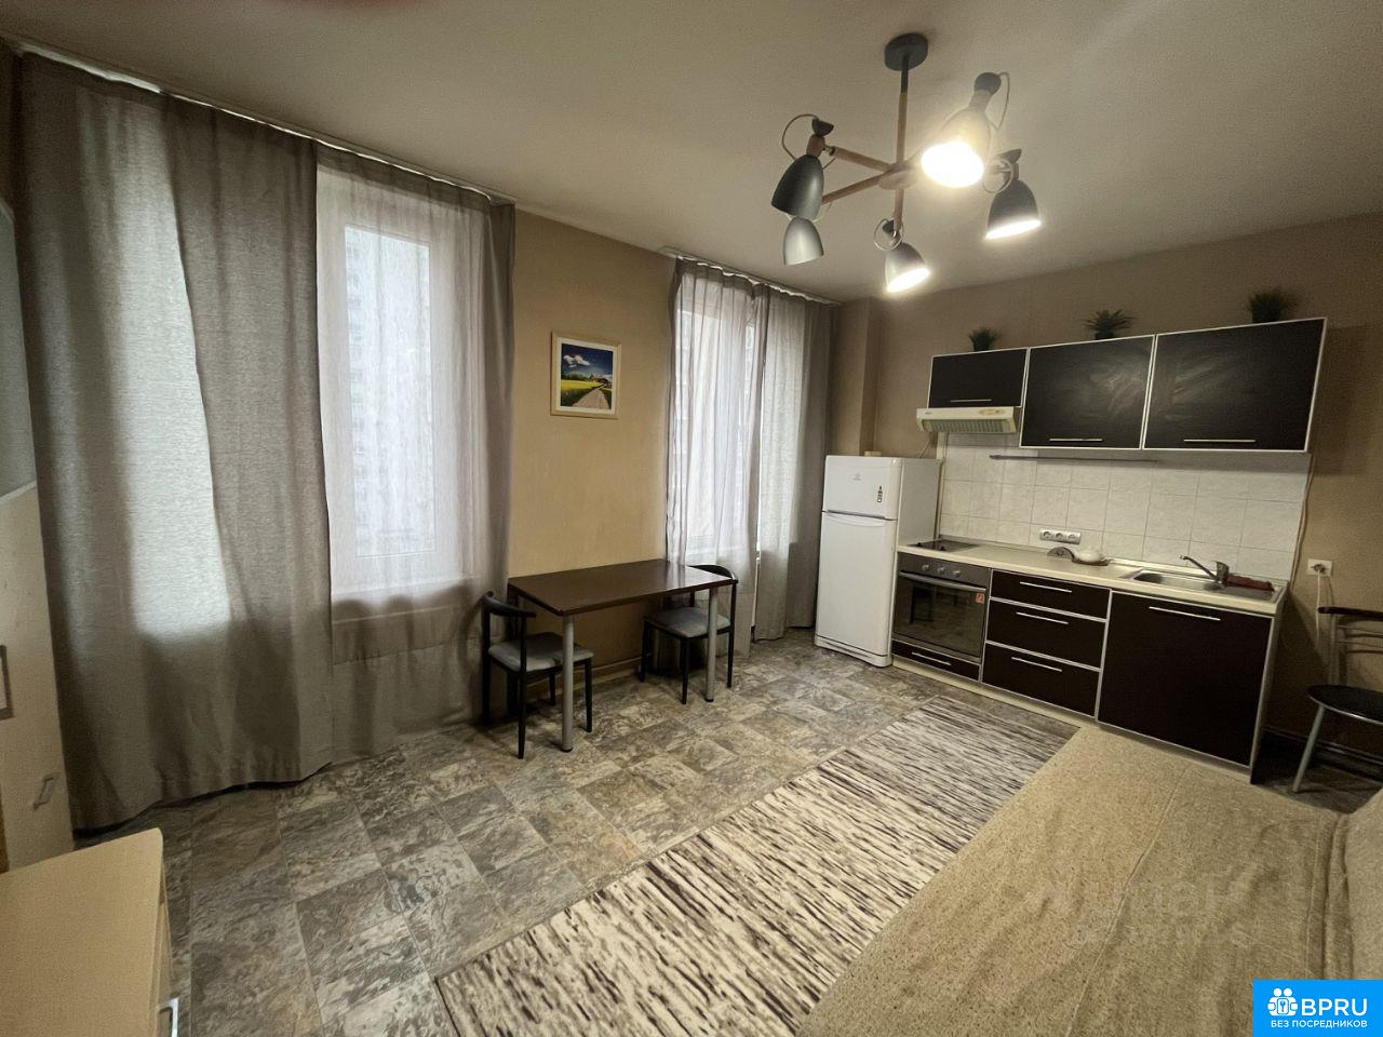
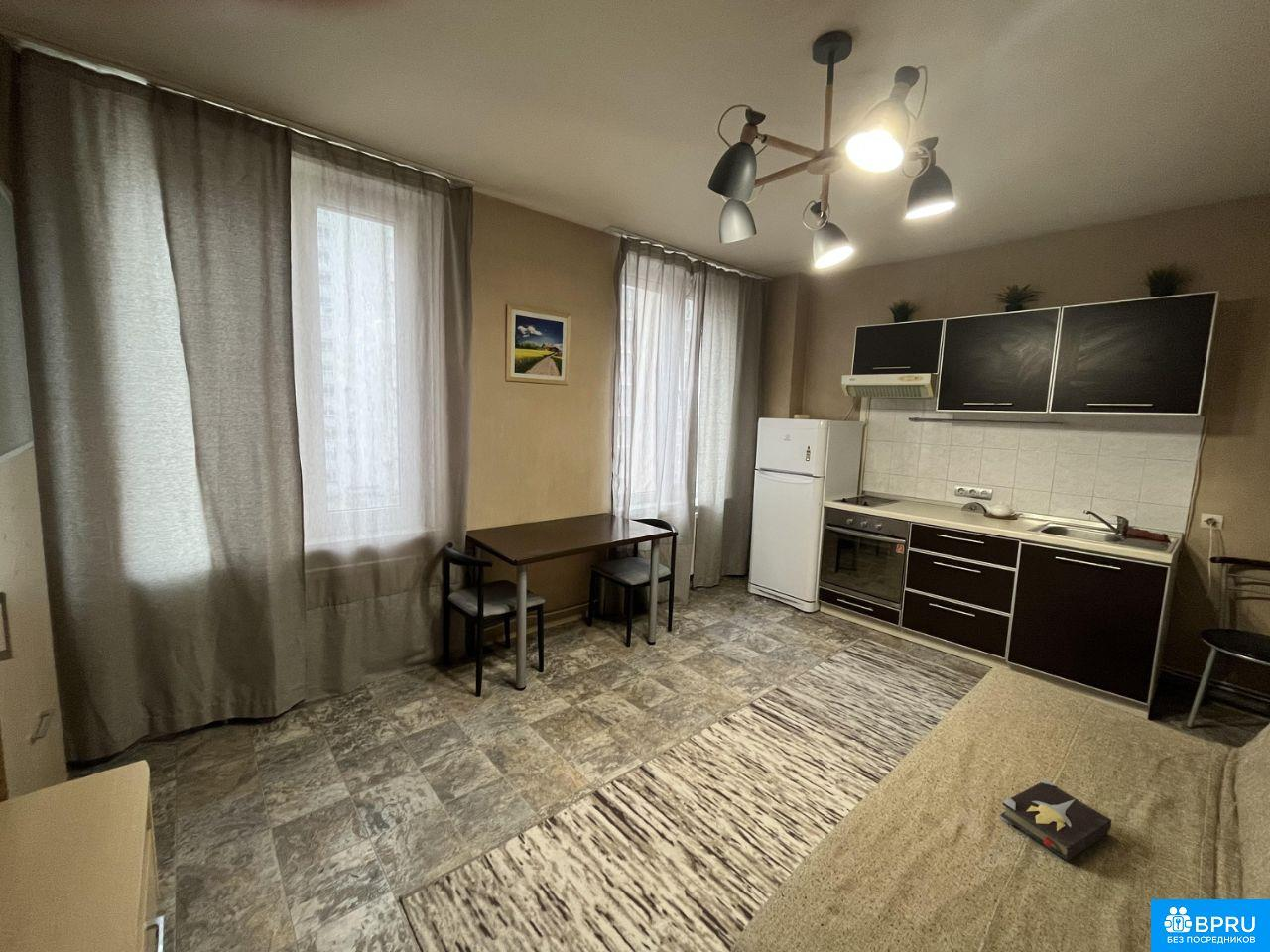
+ hardback book (1055, 816)
